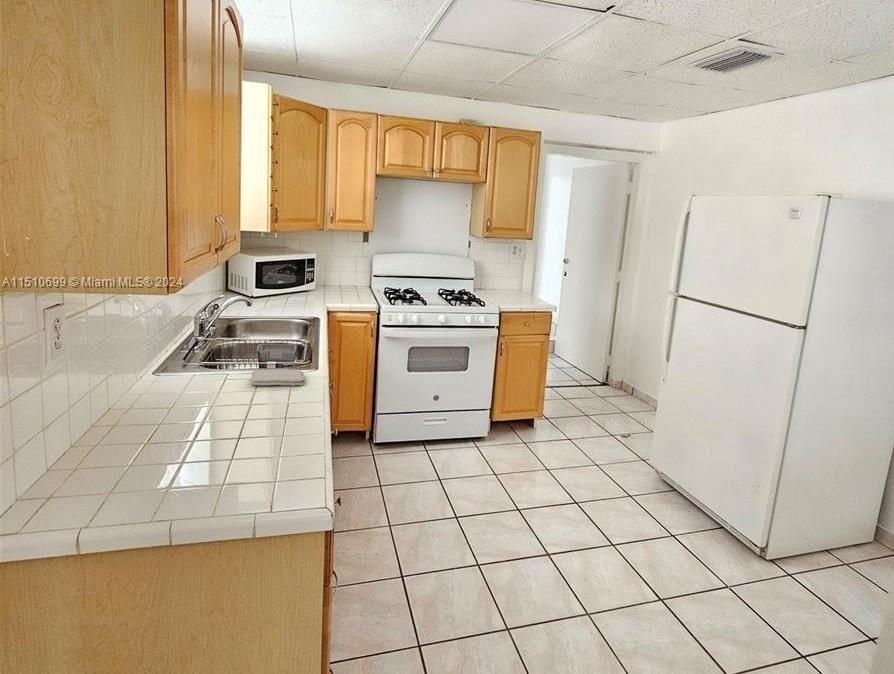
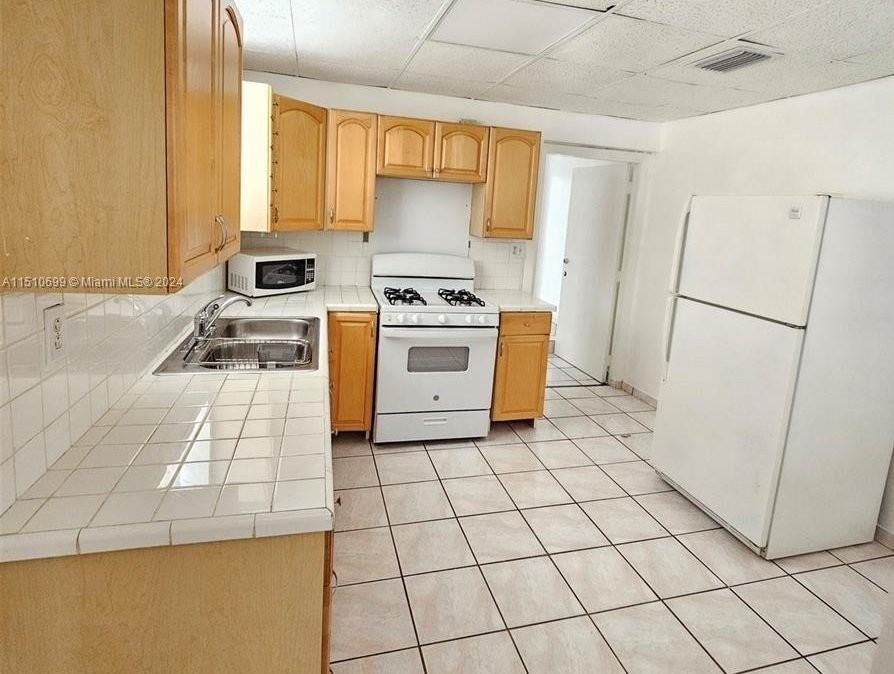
- washcloth (278, 377)
